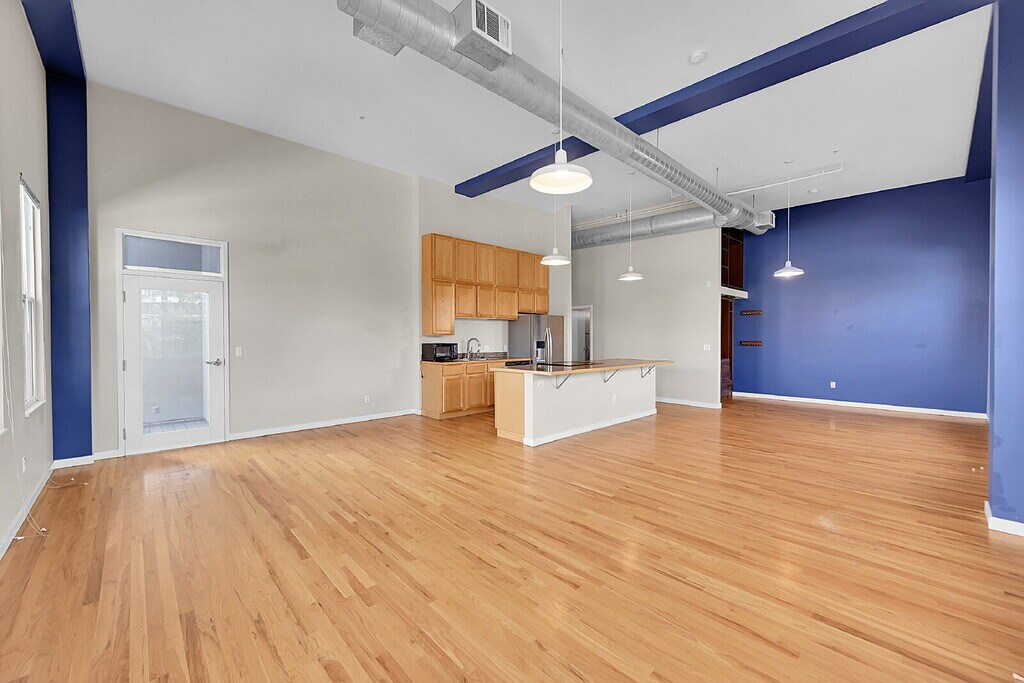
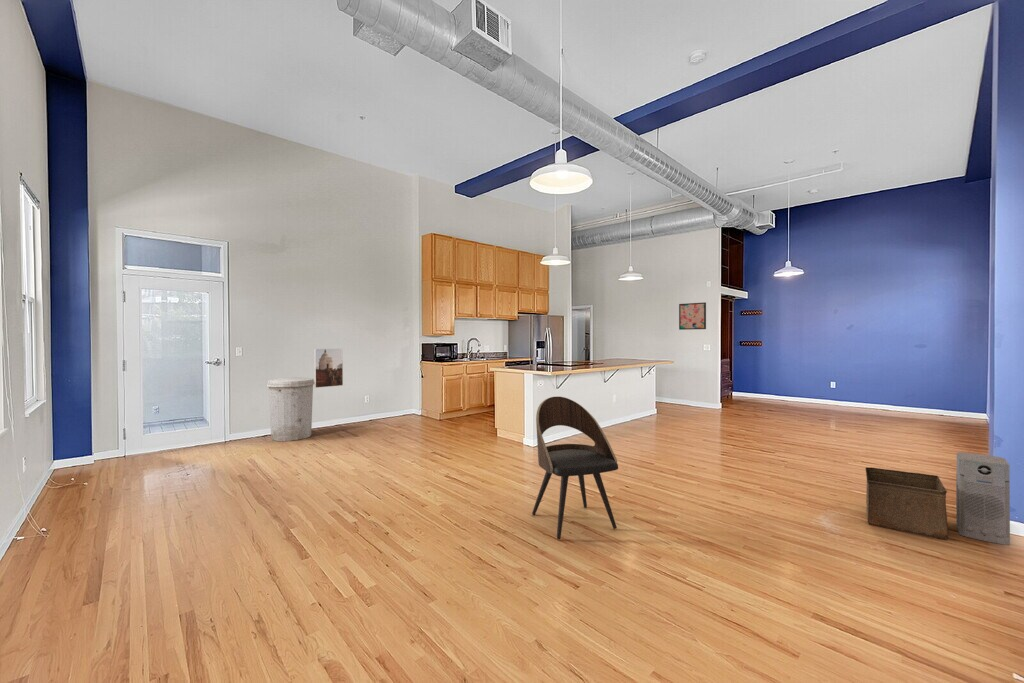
+ trash can (291, 407)
+ wall art (692, 316)
+ dining chair (572, 461)
+ storage bin (903, 499)
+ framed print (328, 367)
+ air purifier (981, 495)
